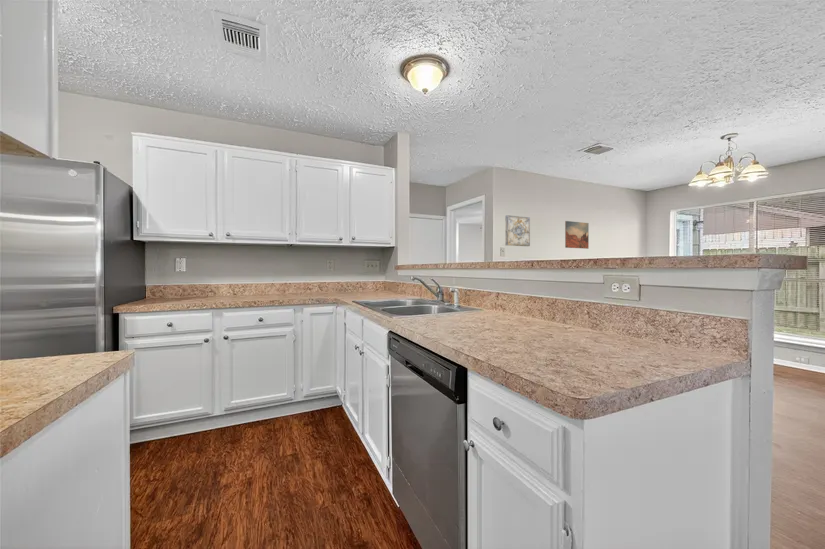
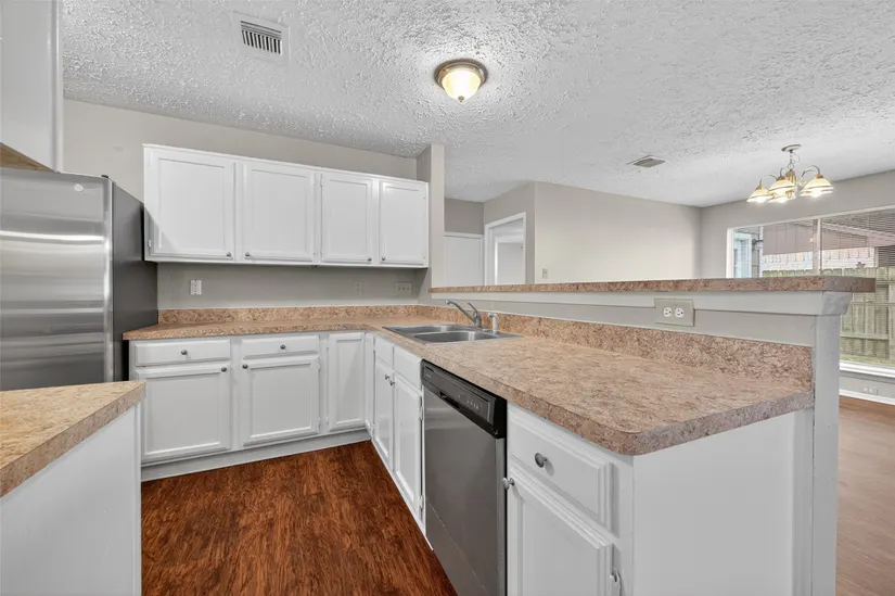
- wall art (517, 231)
- wall art (577, 235)
